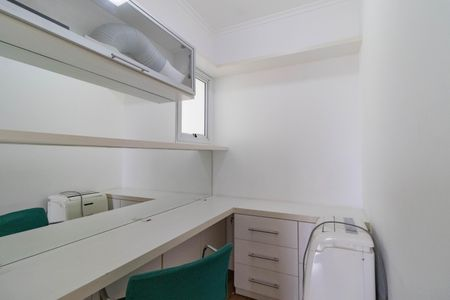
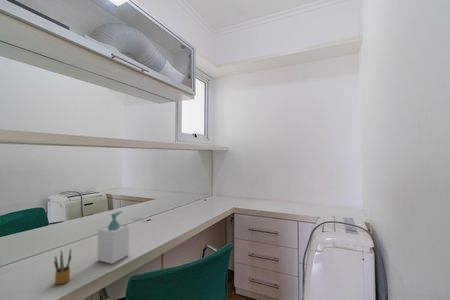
+ pencil box (63, 266)
+ soap bottle (113, 235)
